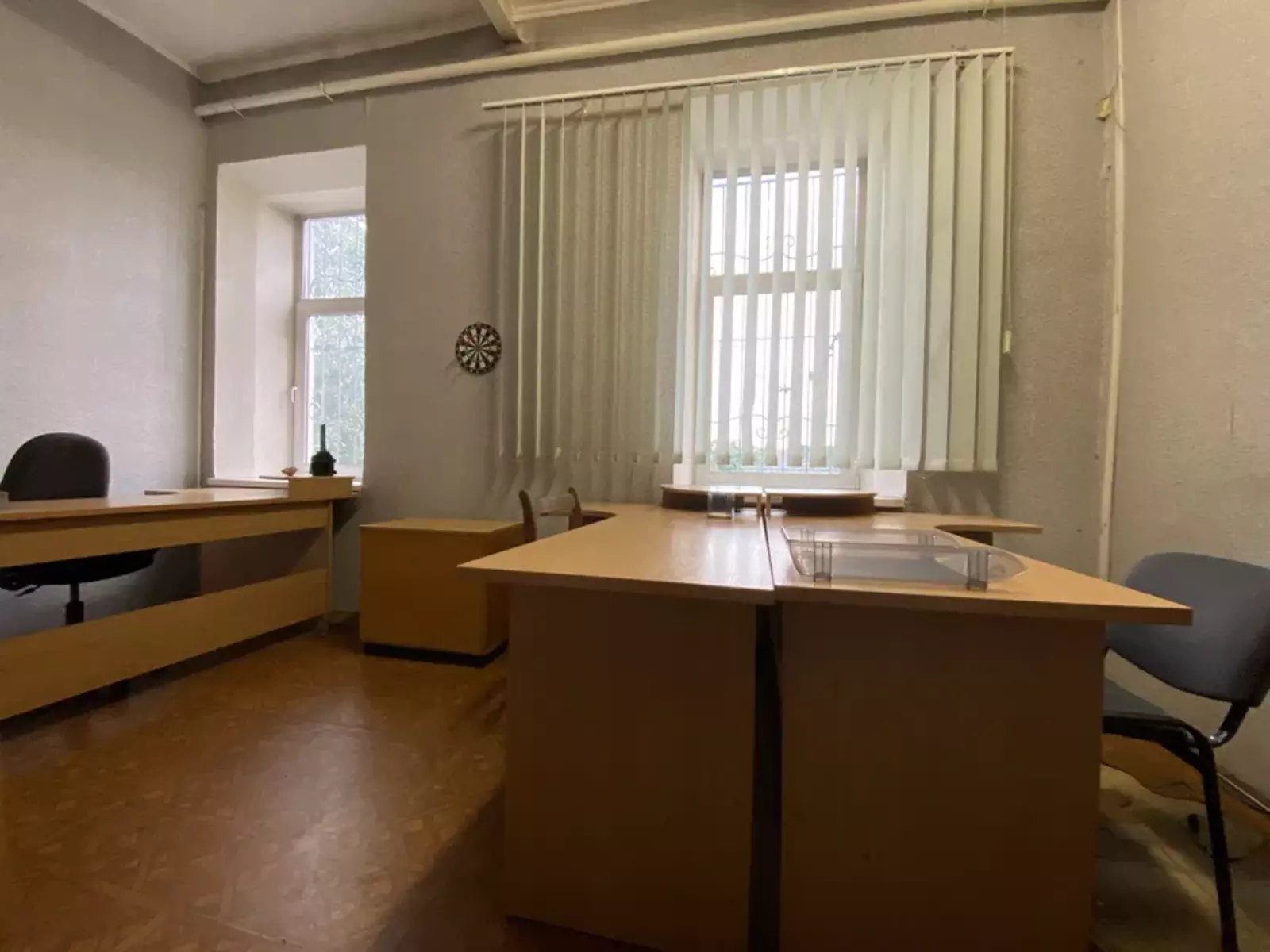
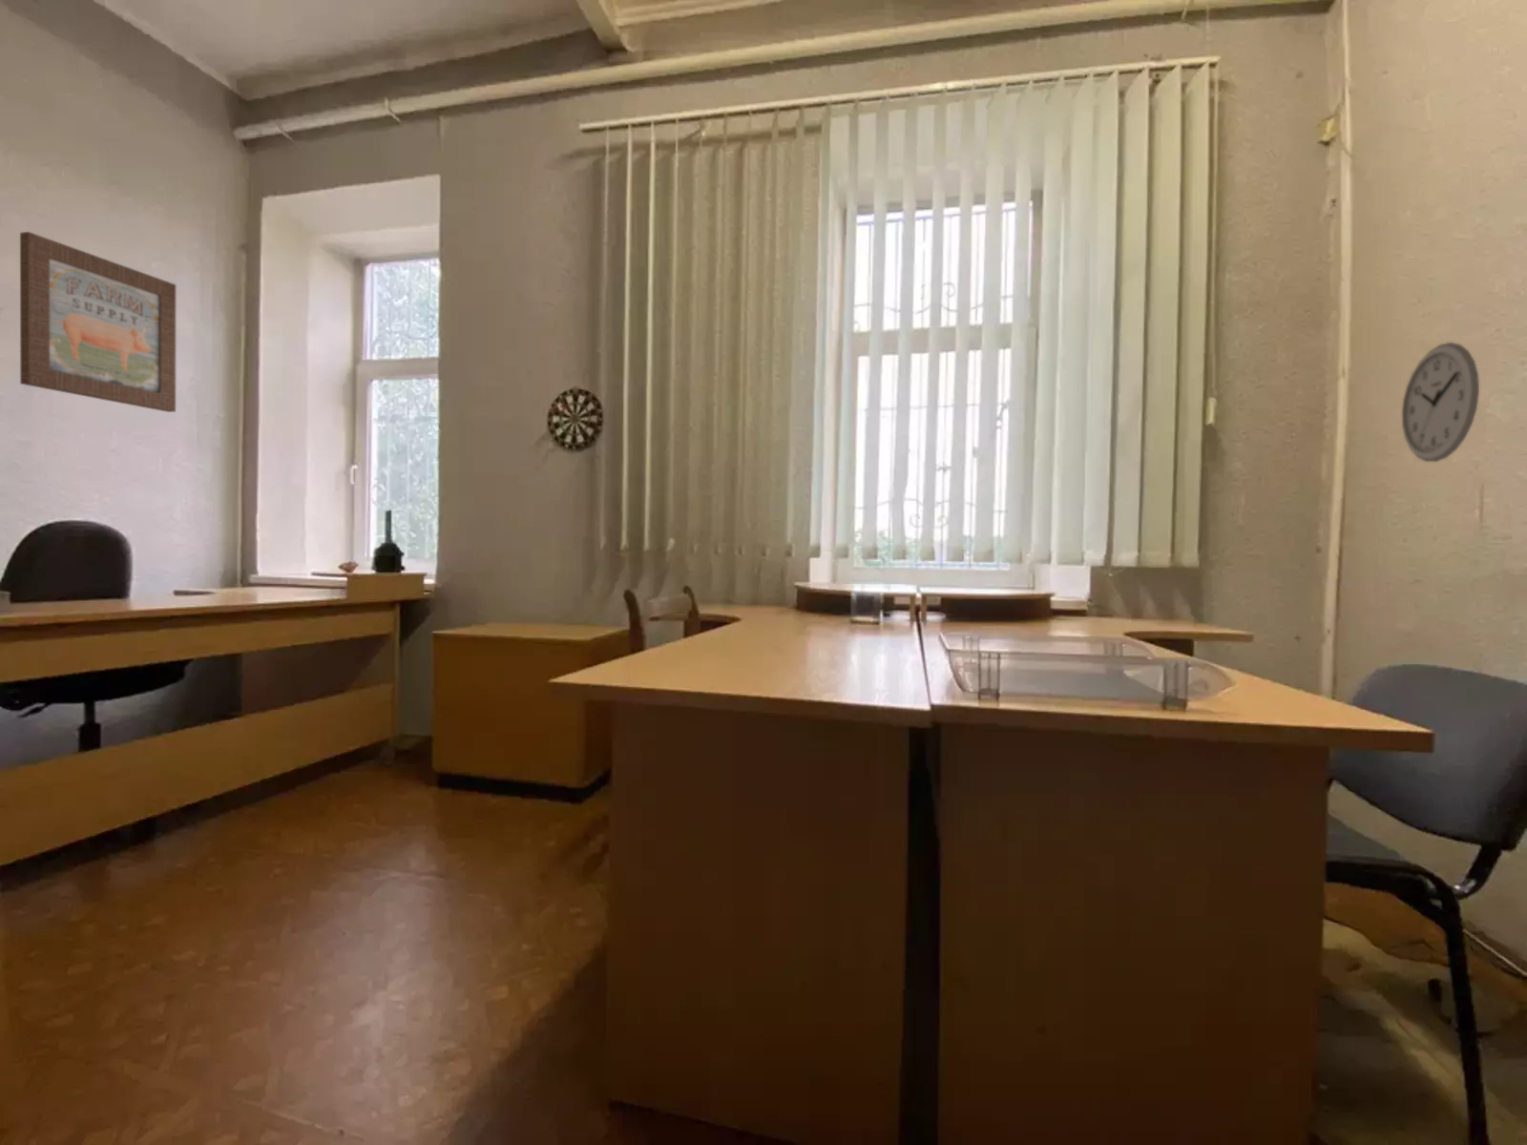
+ wall clock (1434, 403)
+ wall art (105, 330)
